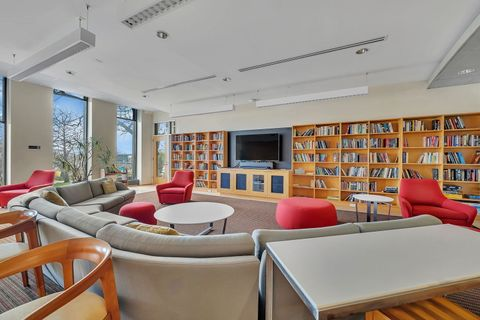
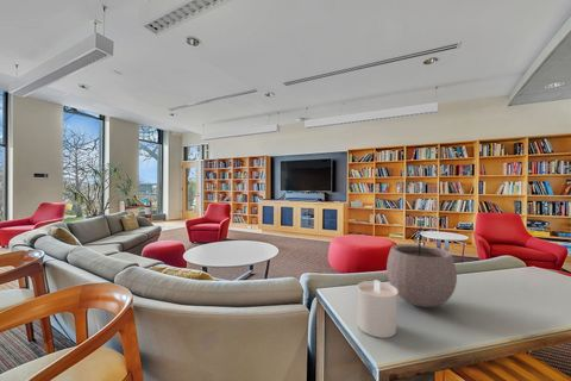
+ candle (376, 304)
+ plant pot (419, 264)
